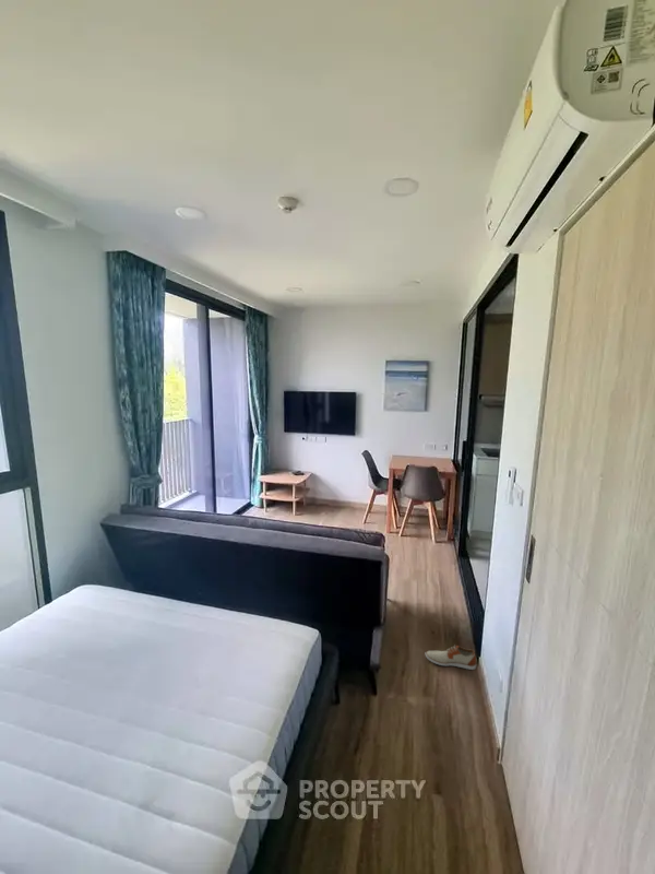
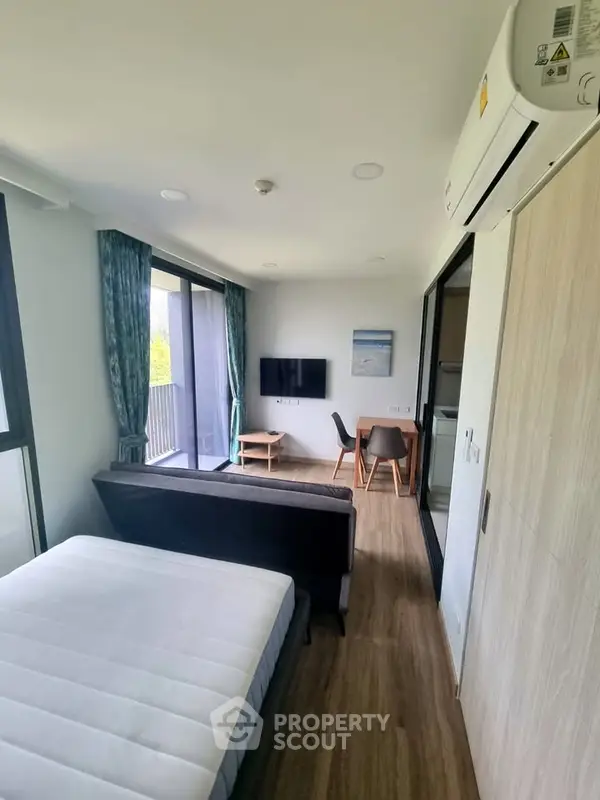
- shoe (450, 652)
